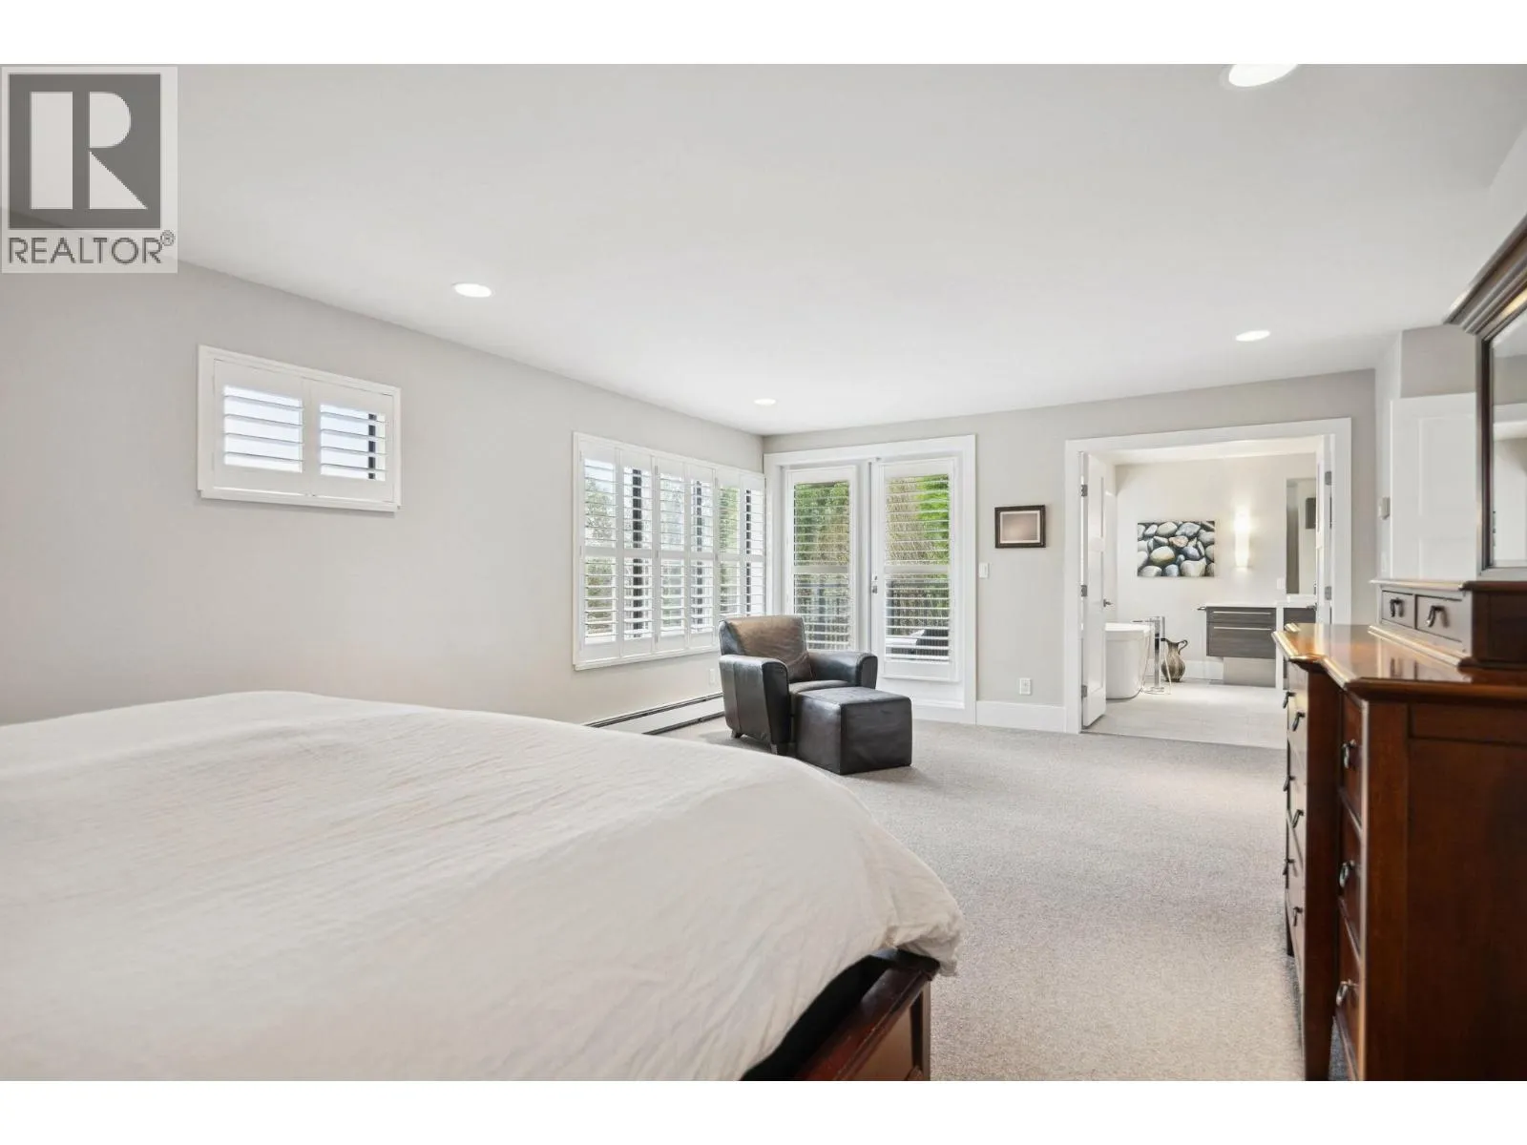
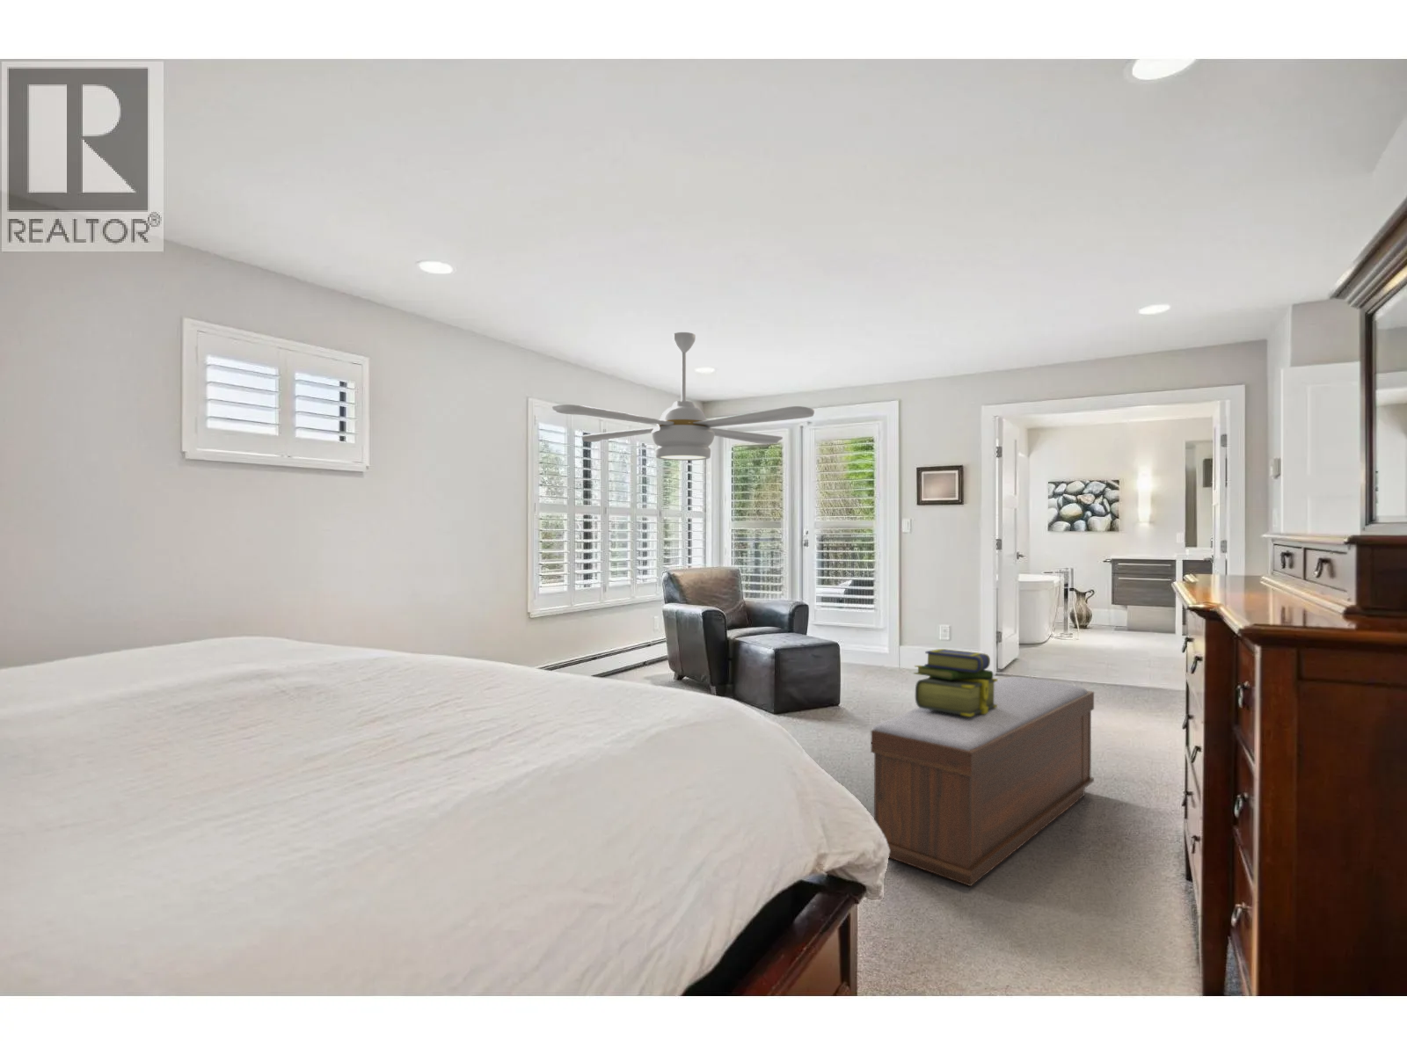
+ bench (992, 760)
+ stack of books (955, 678)
+ ceiling fan (684, 397)
